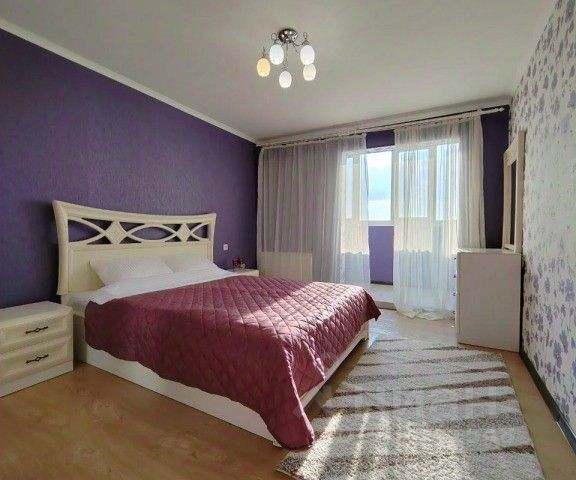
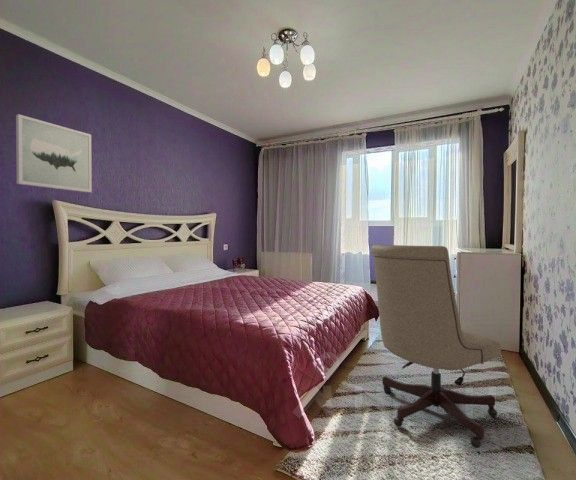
+ chair (430, 329)
+ wall art (57, 157)
